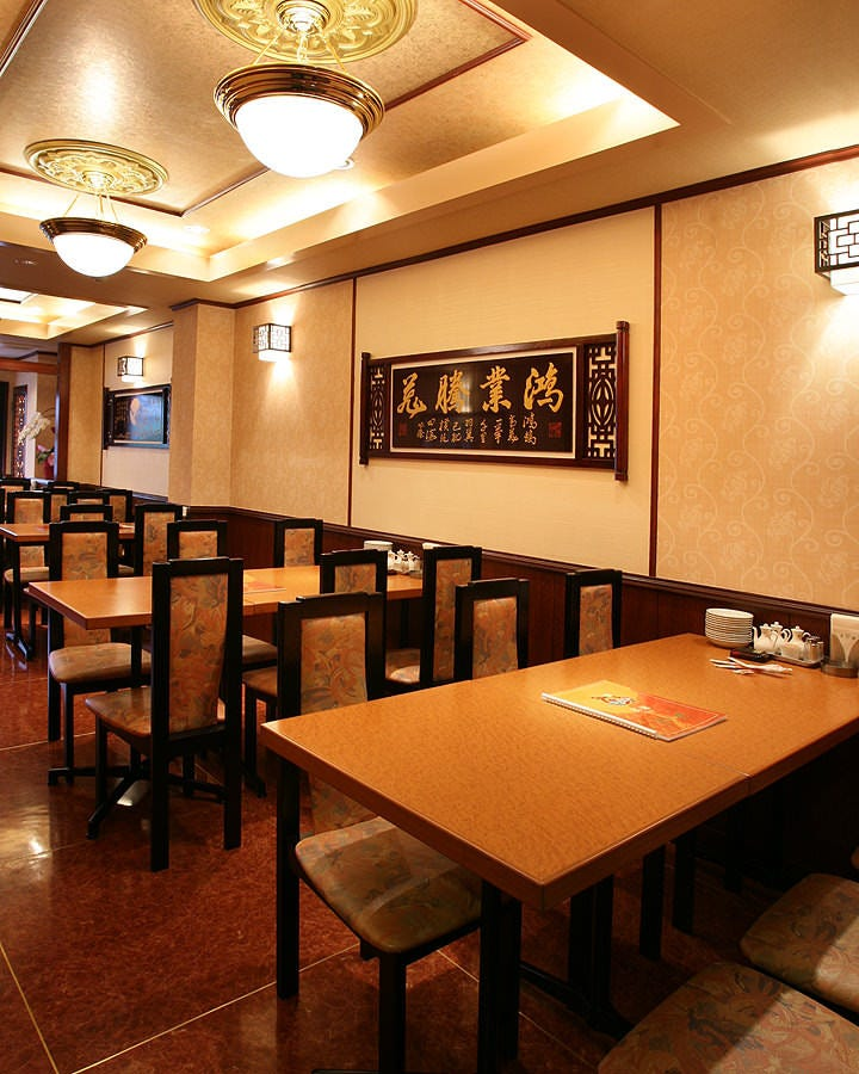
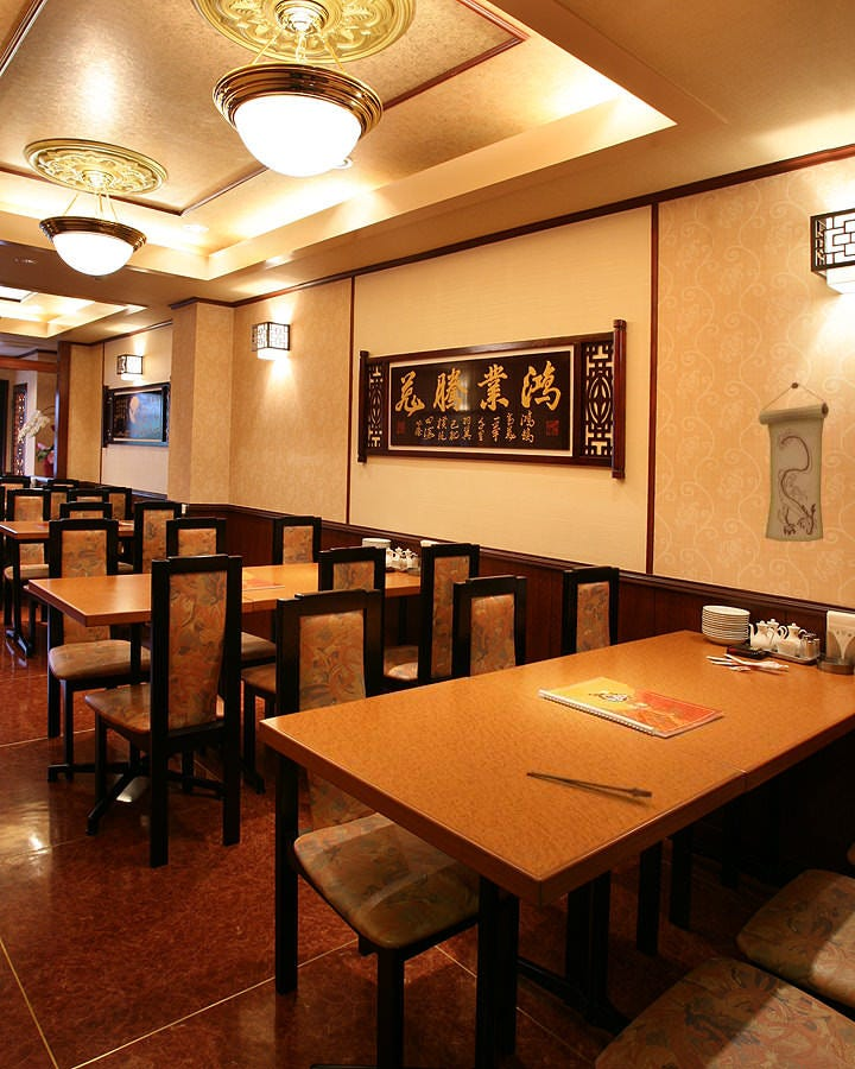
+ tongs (587, 782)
+ wall scroll (792, 461)
